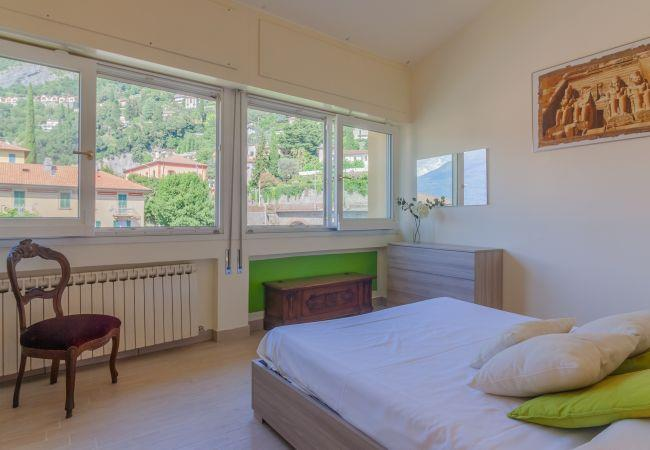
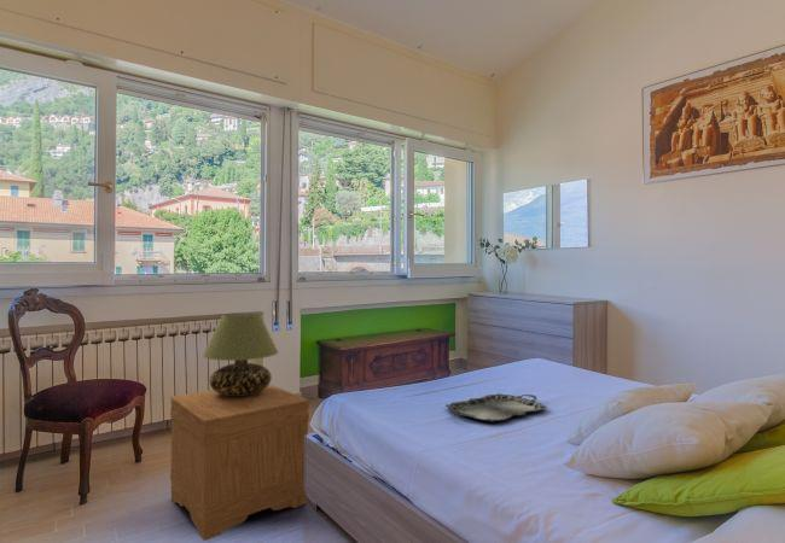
+ serving tray (495, 405)
+ nightstand (236, 448)
+ table lamp (240, 352)
